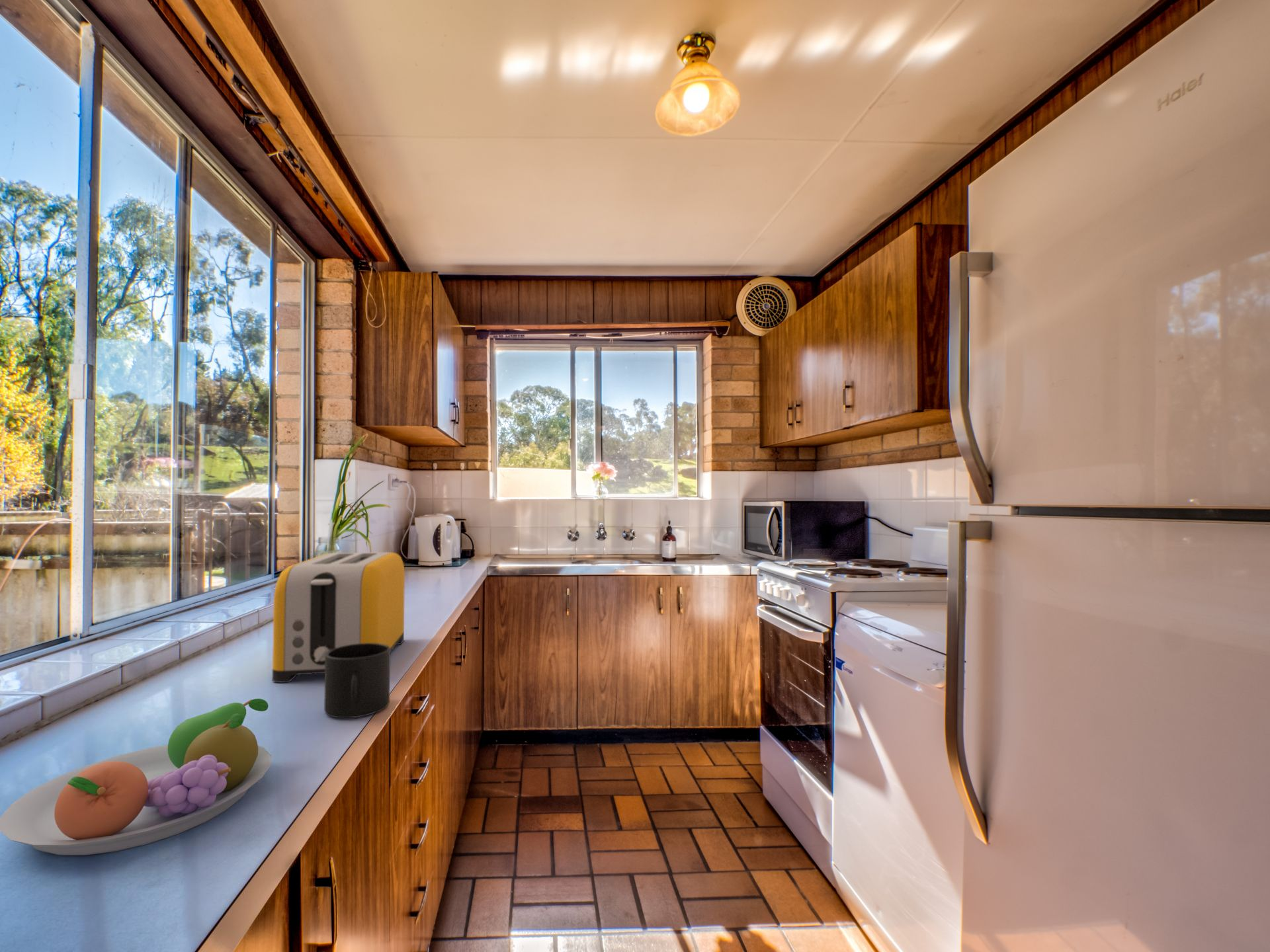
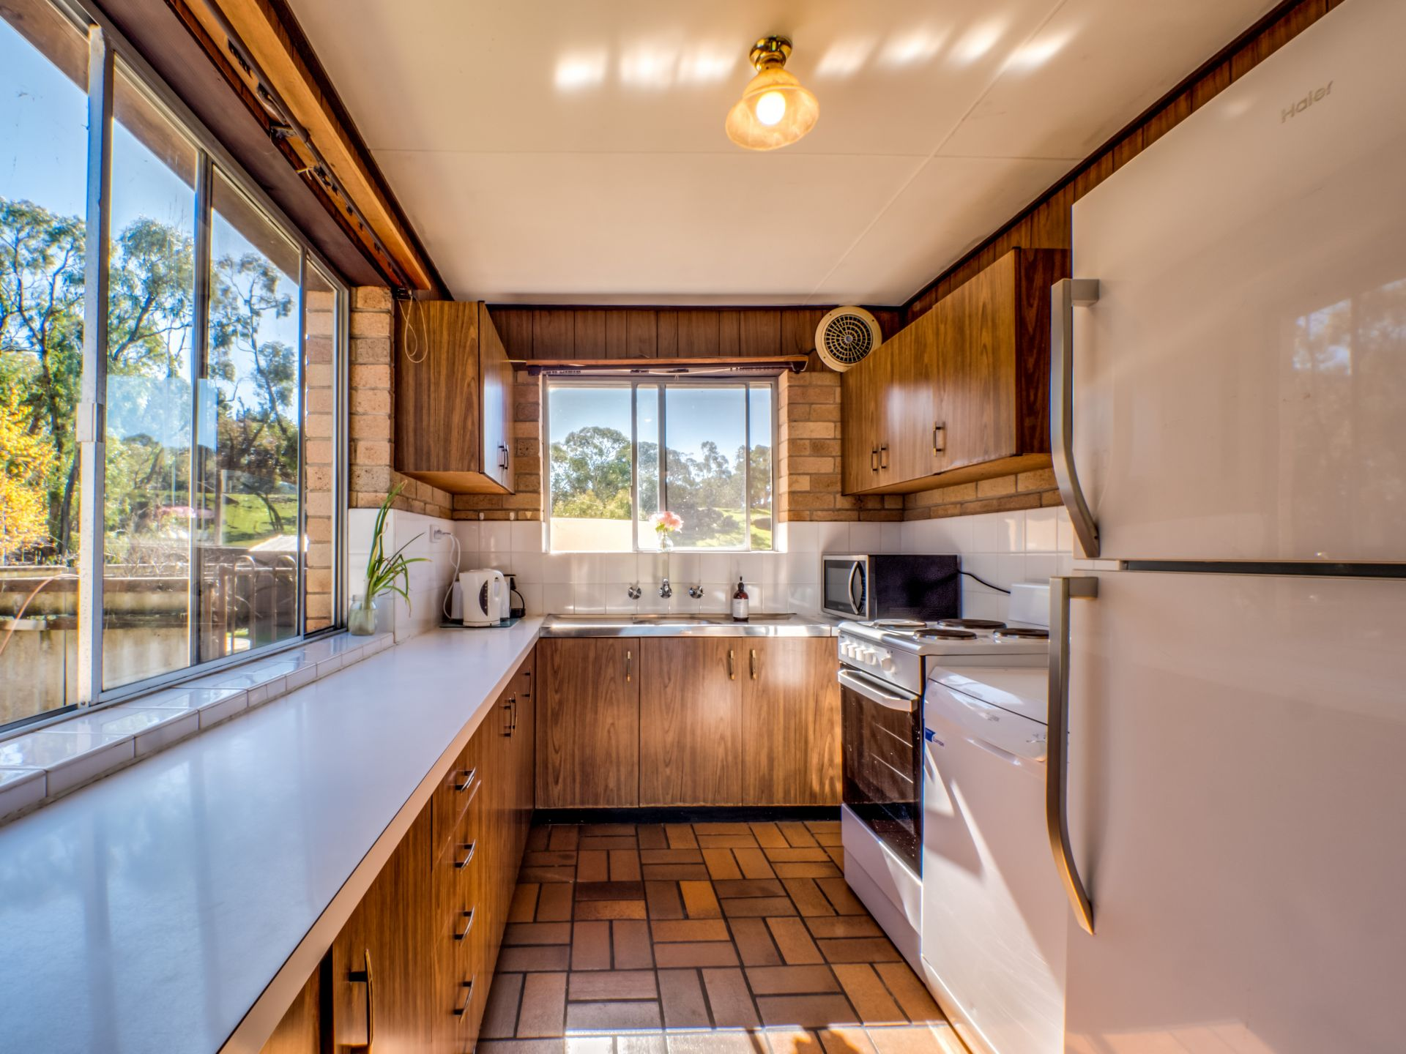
- toaster (345, 609)
- fruit bowl (161, 760)
- mug (357, 682)
